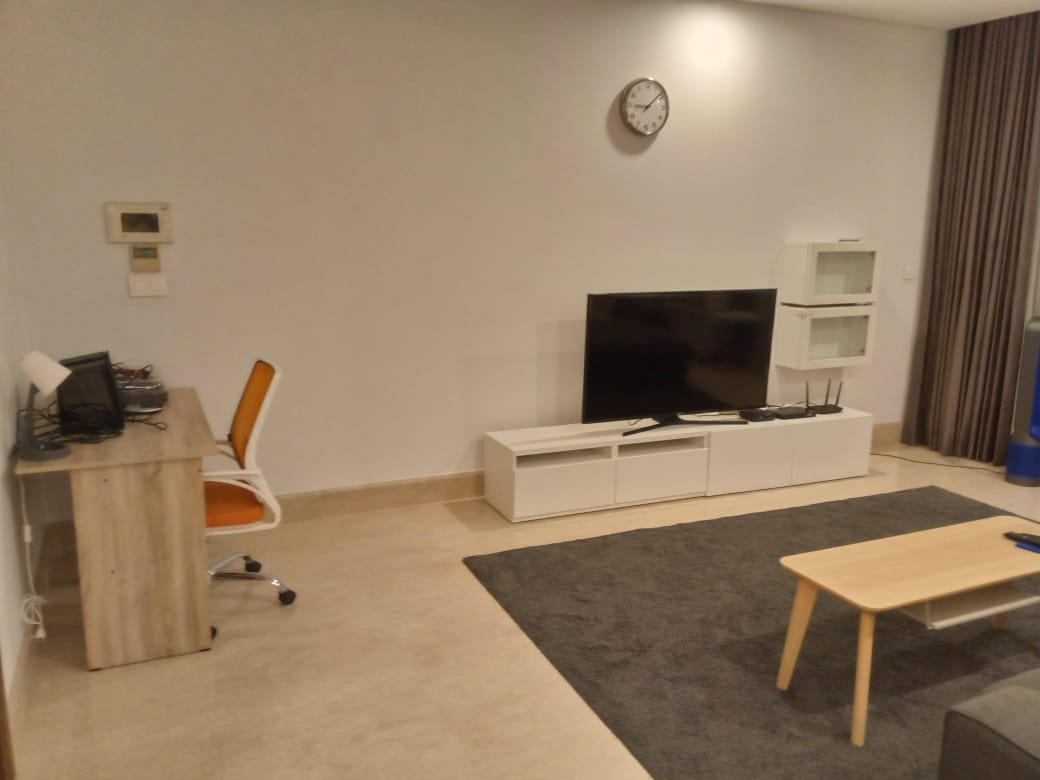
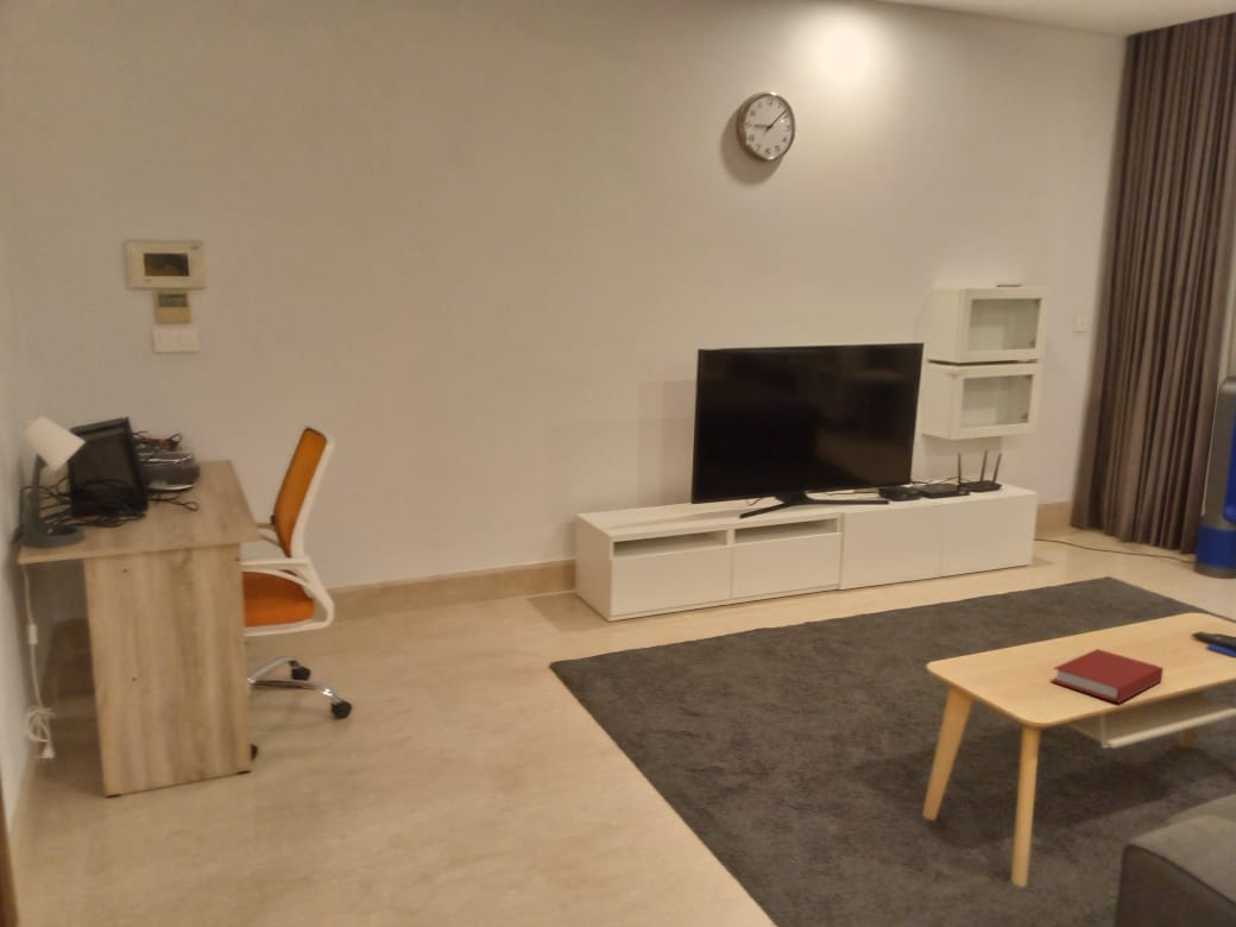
+ book (1108, 674)
